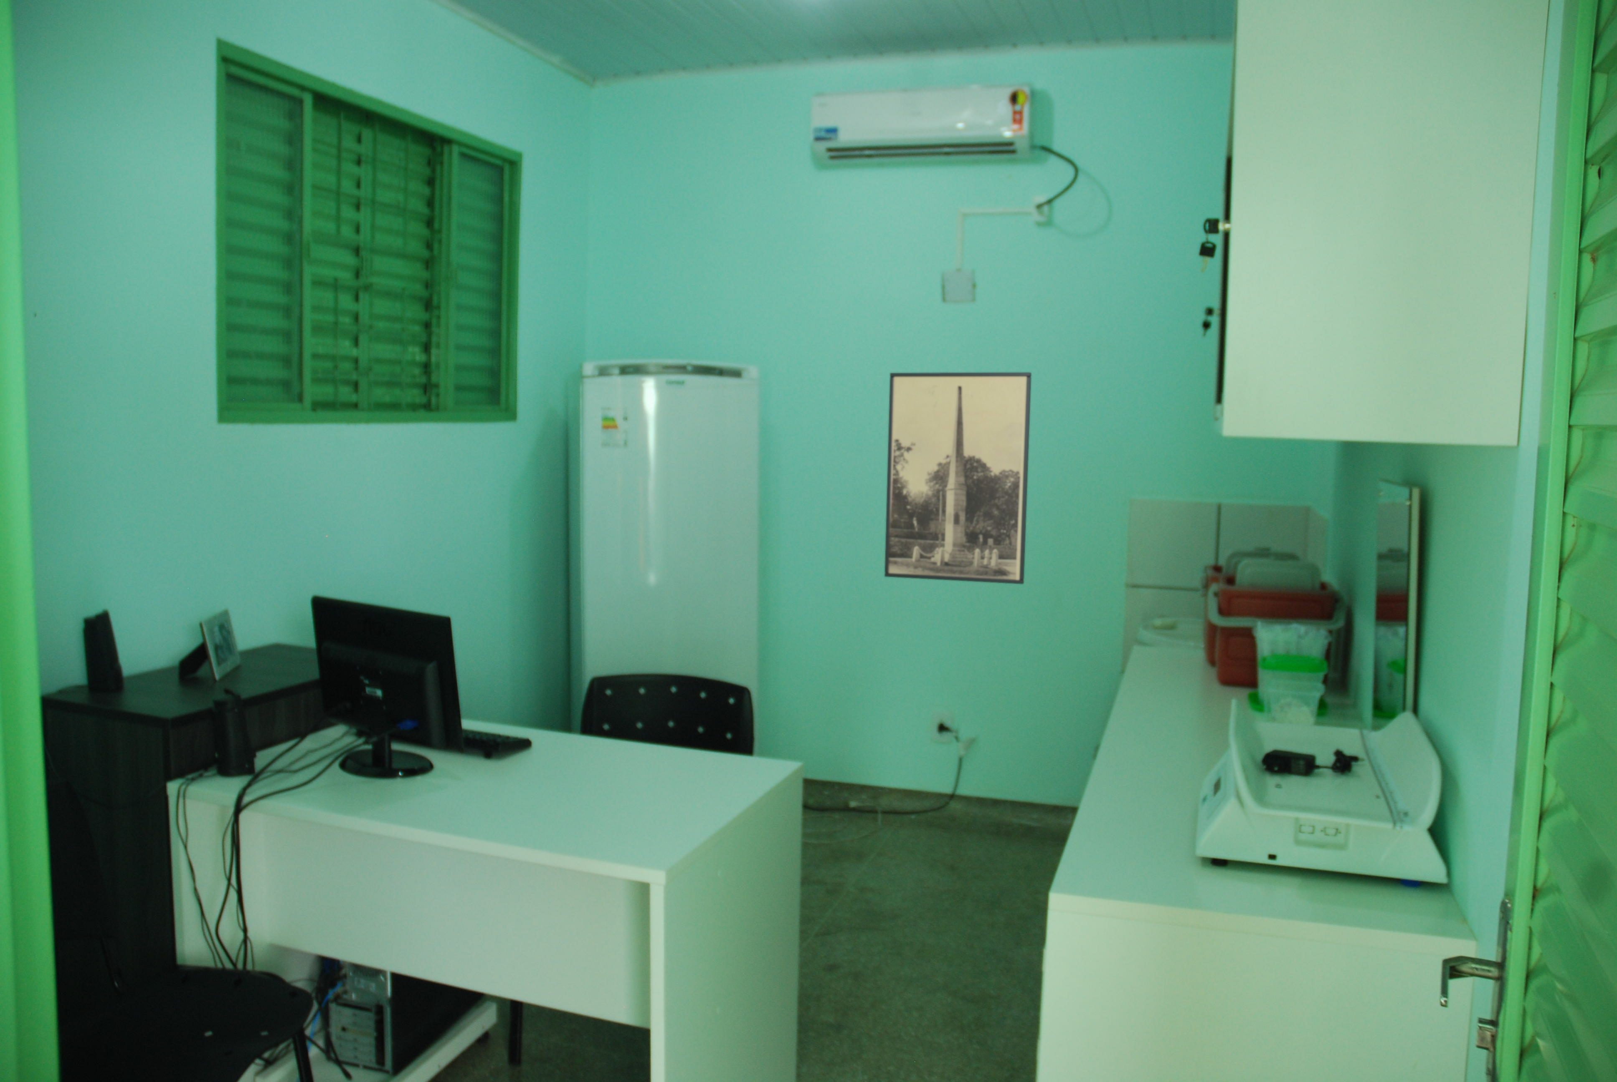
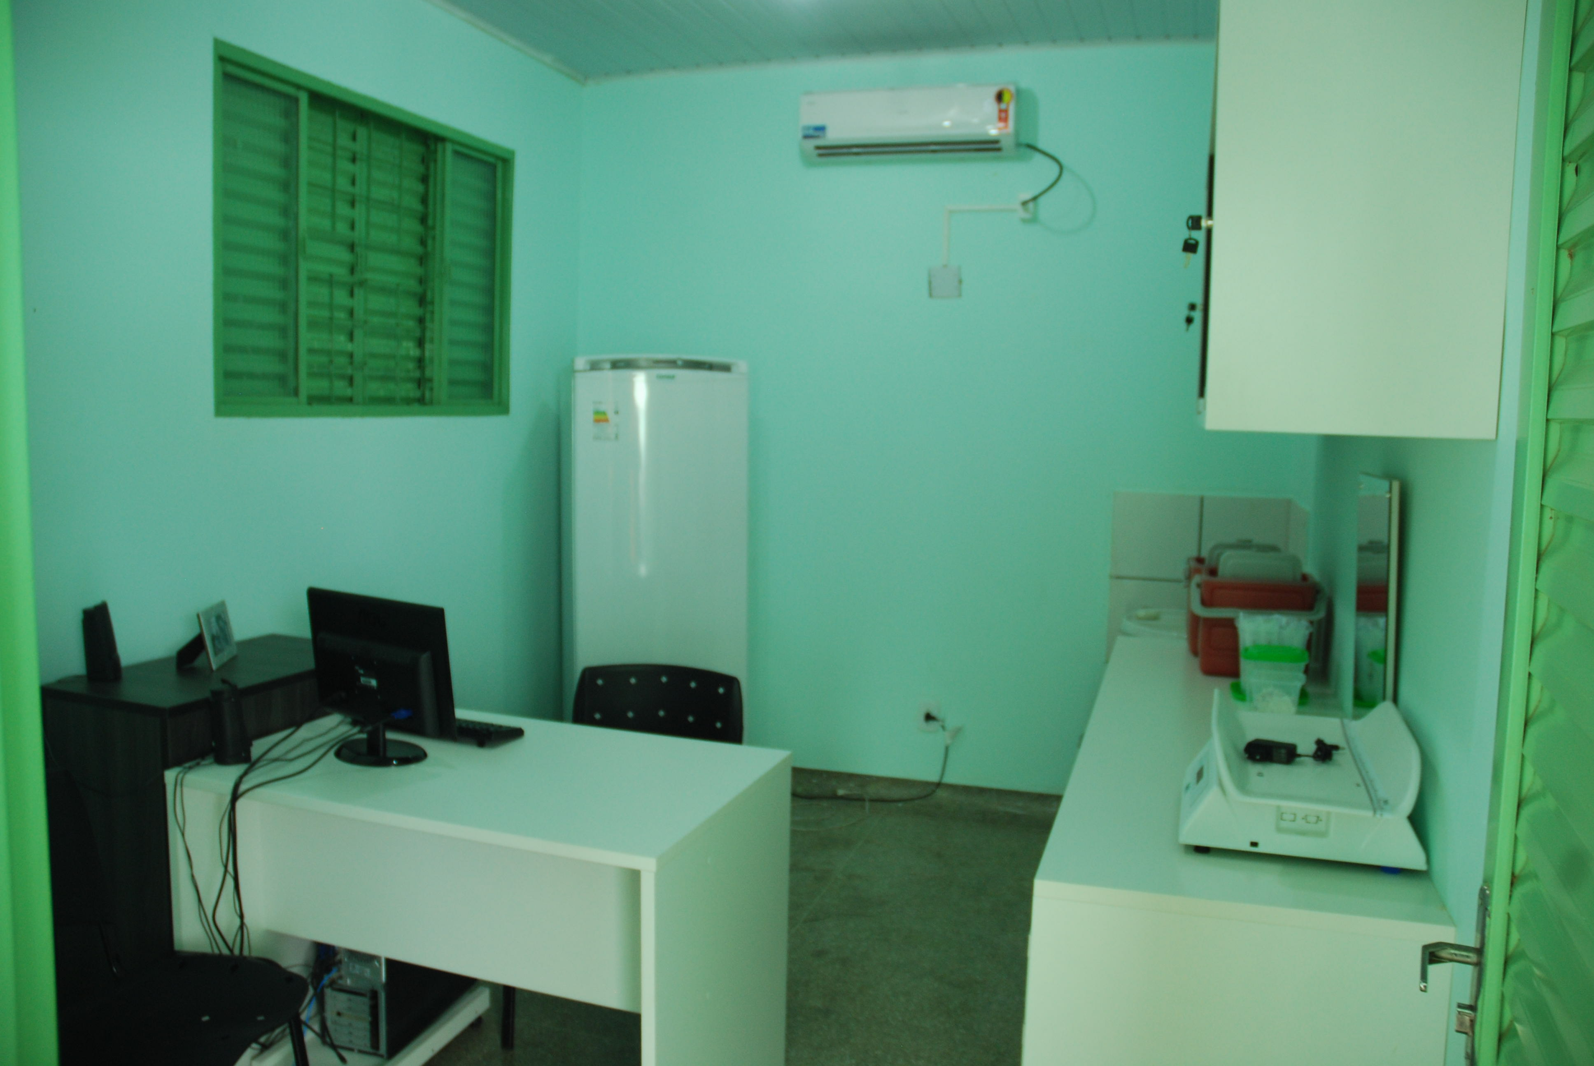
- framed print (956, 477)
